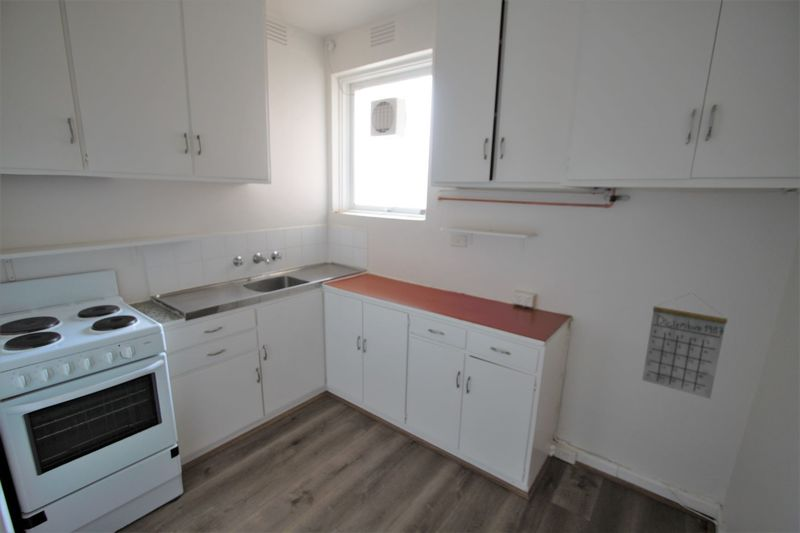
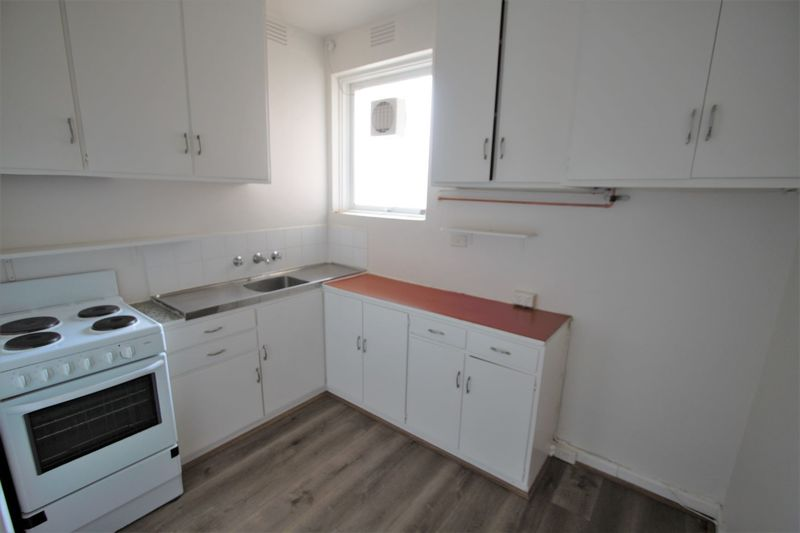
- calendar (683, 342)
